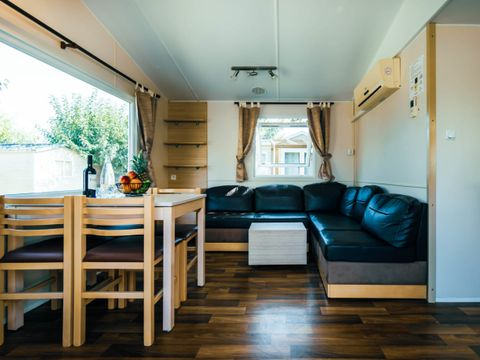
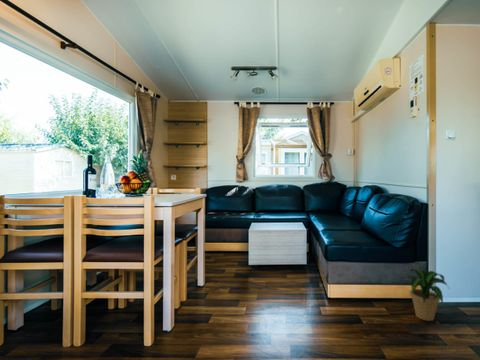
+ potted plant (424, 294)
